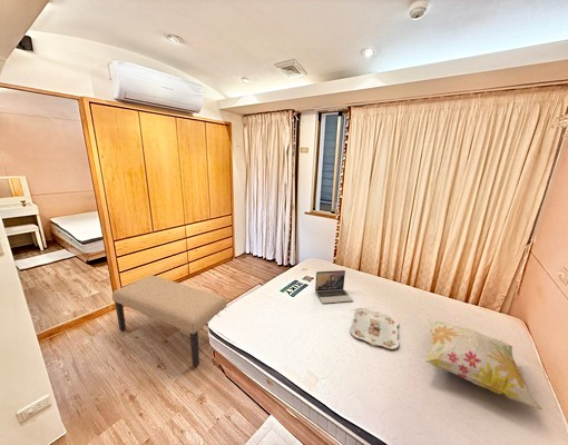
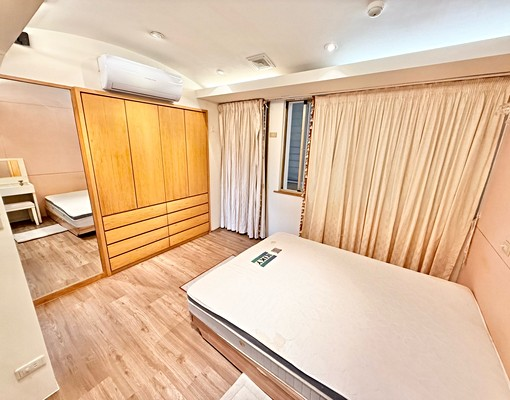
- serving tray (374, 326)
- bench (169, 313)
- decorative pillow (471, 353)
- laptop (334, 286)
